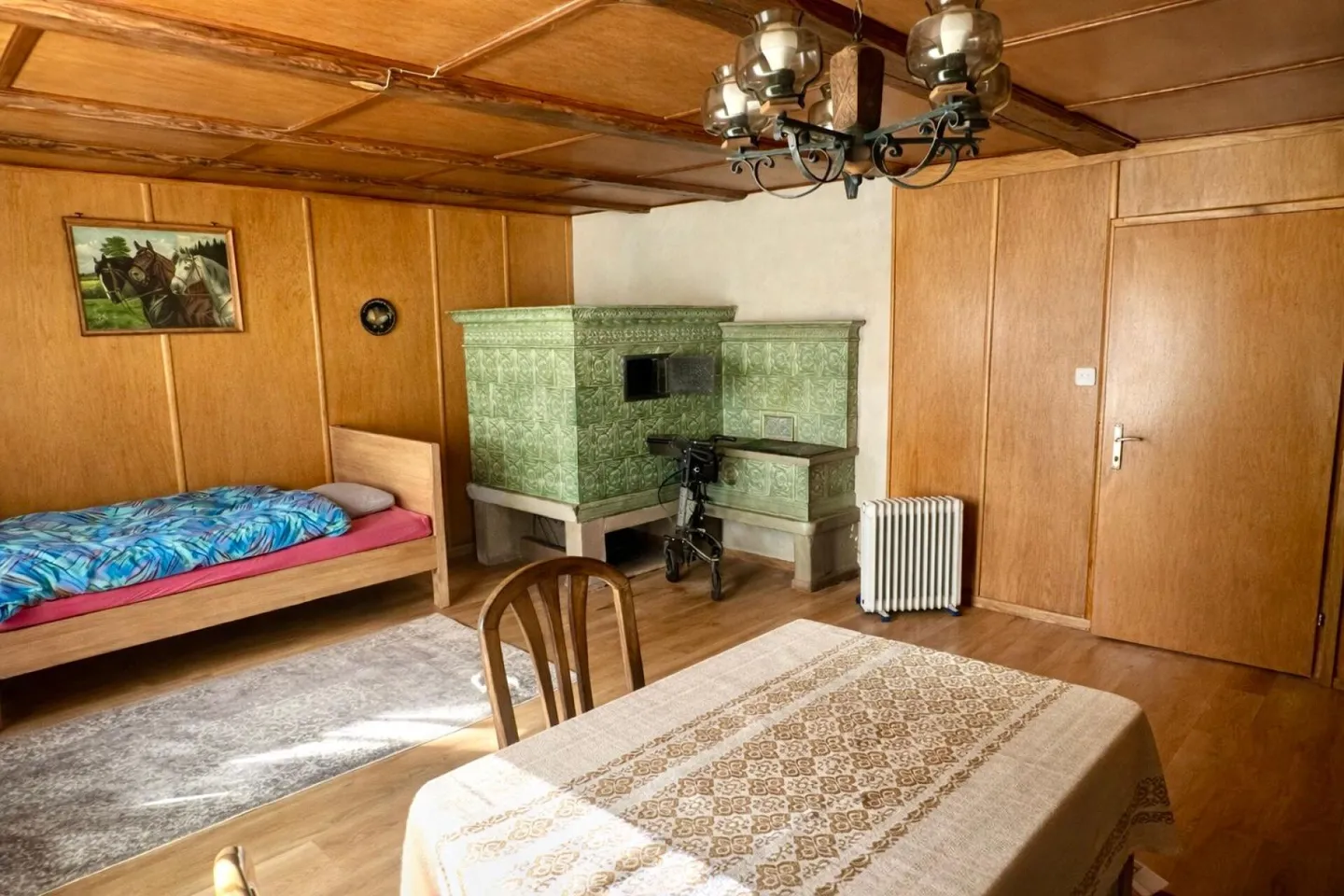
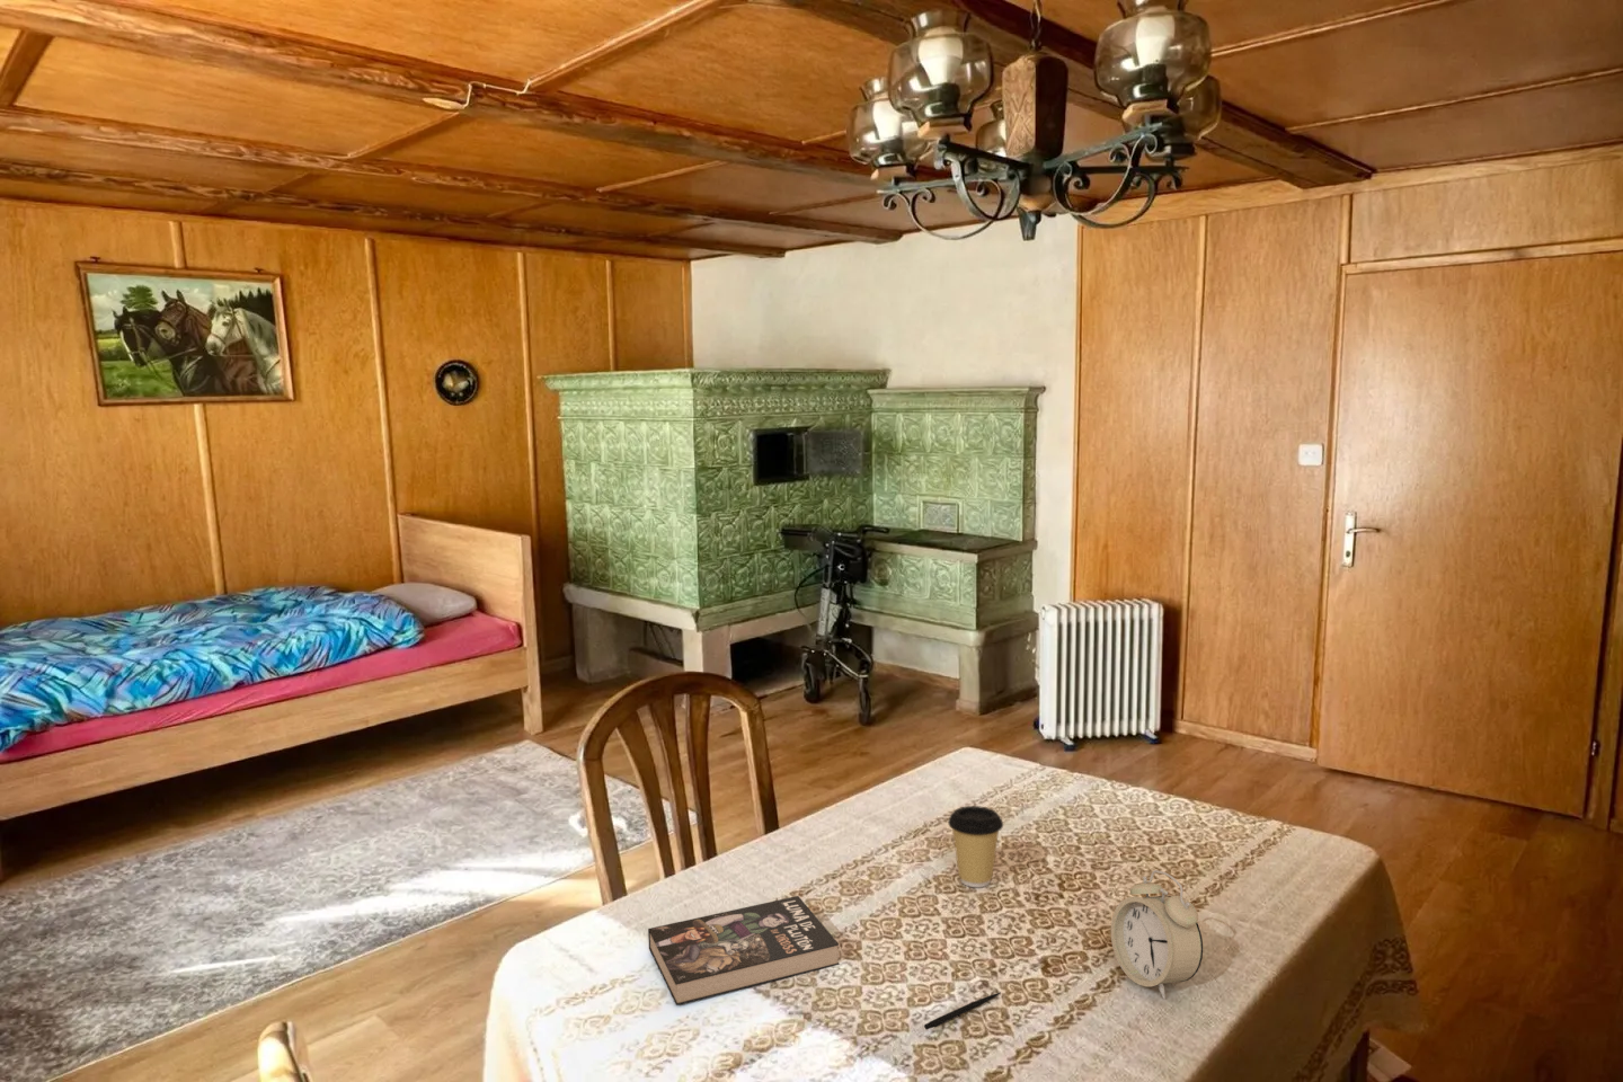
+ coffee cup (975, 845)
+ pen (965, 1008)
+ alarm clock (1156, 927)
+ book (741, 946)
